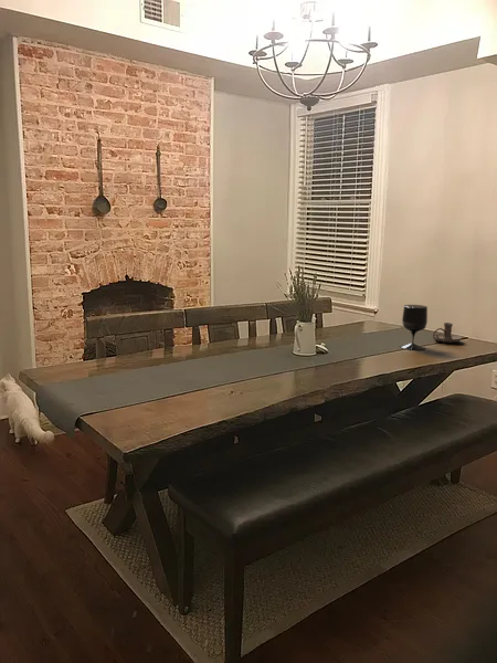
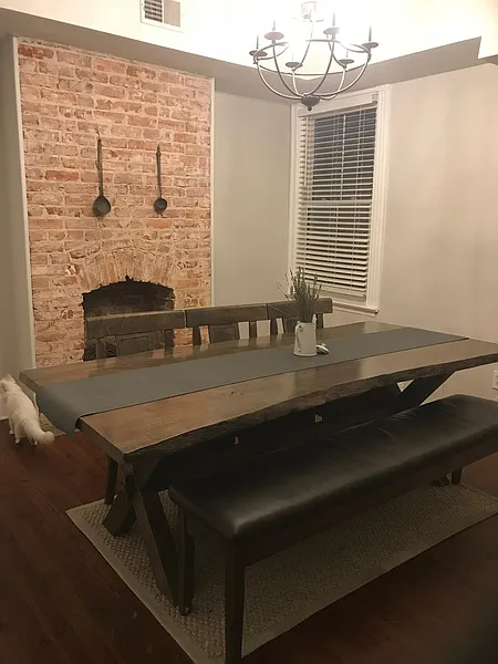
- wine glass (413, 326)
- candle holder (445, 333)
